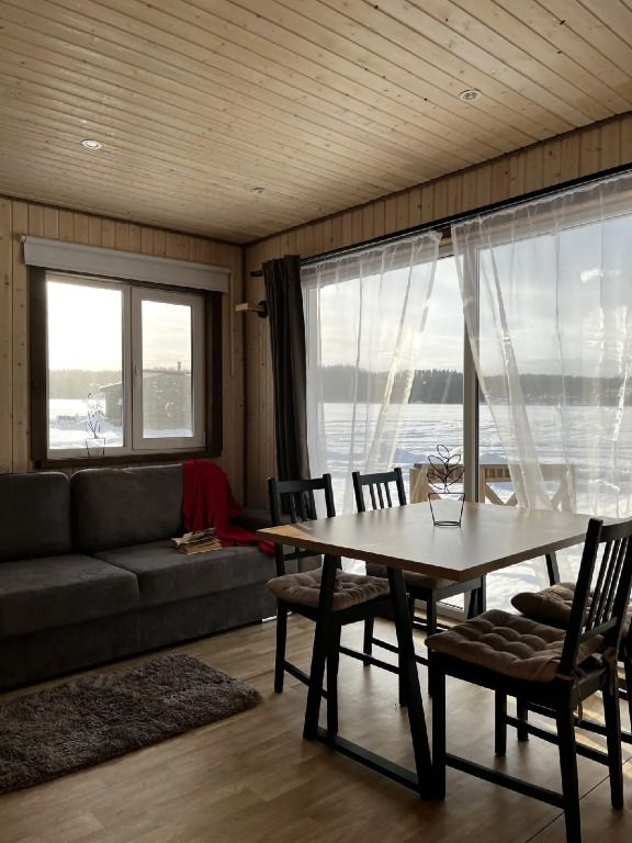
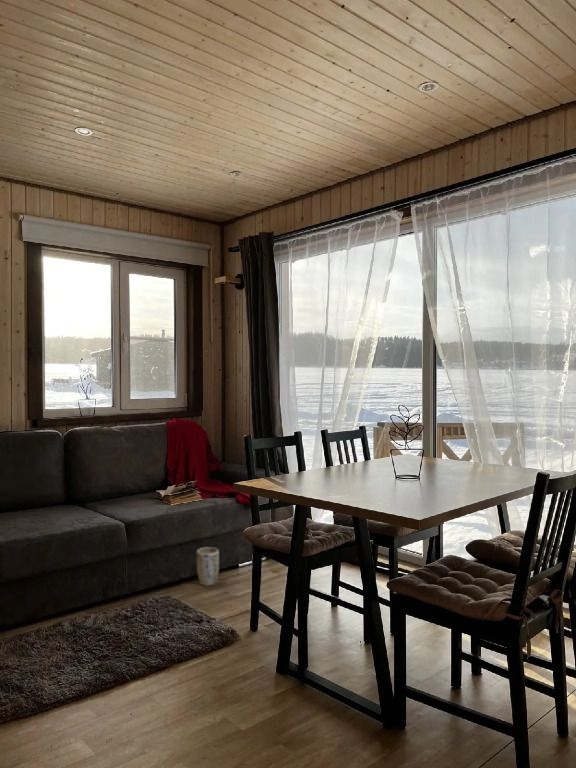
+ plant pot (207, 566)
